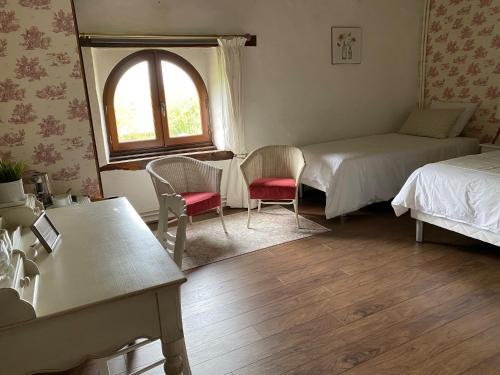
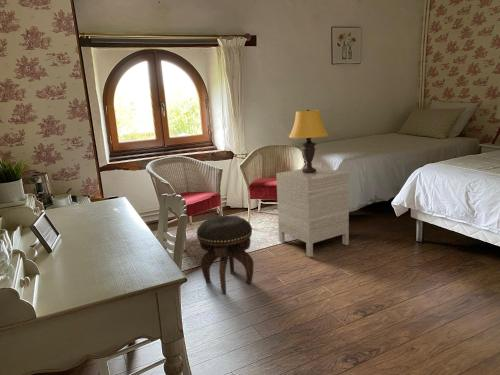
+ table lamp (308, 141)
+ footstool (226, 251)
+ nightstand (309, 207)
